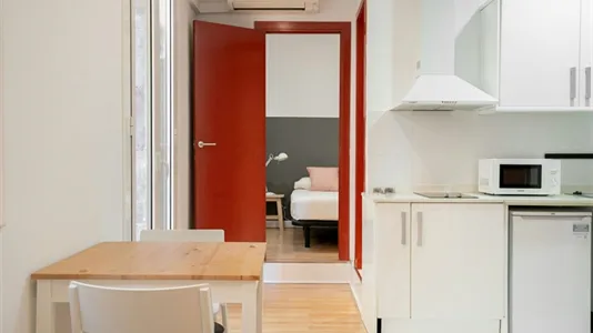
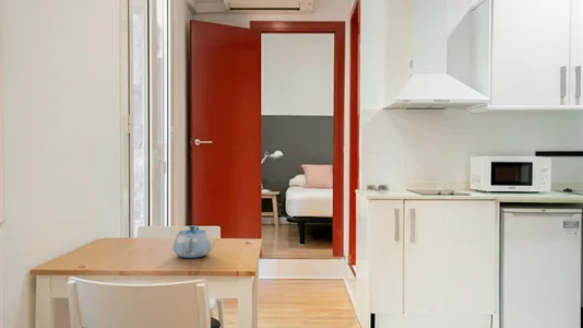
+ chinaware (192, 239)
